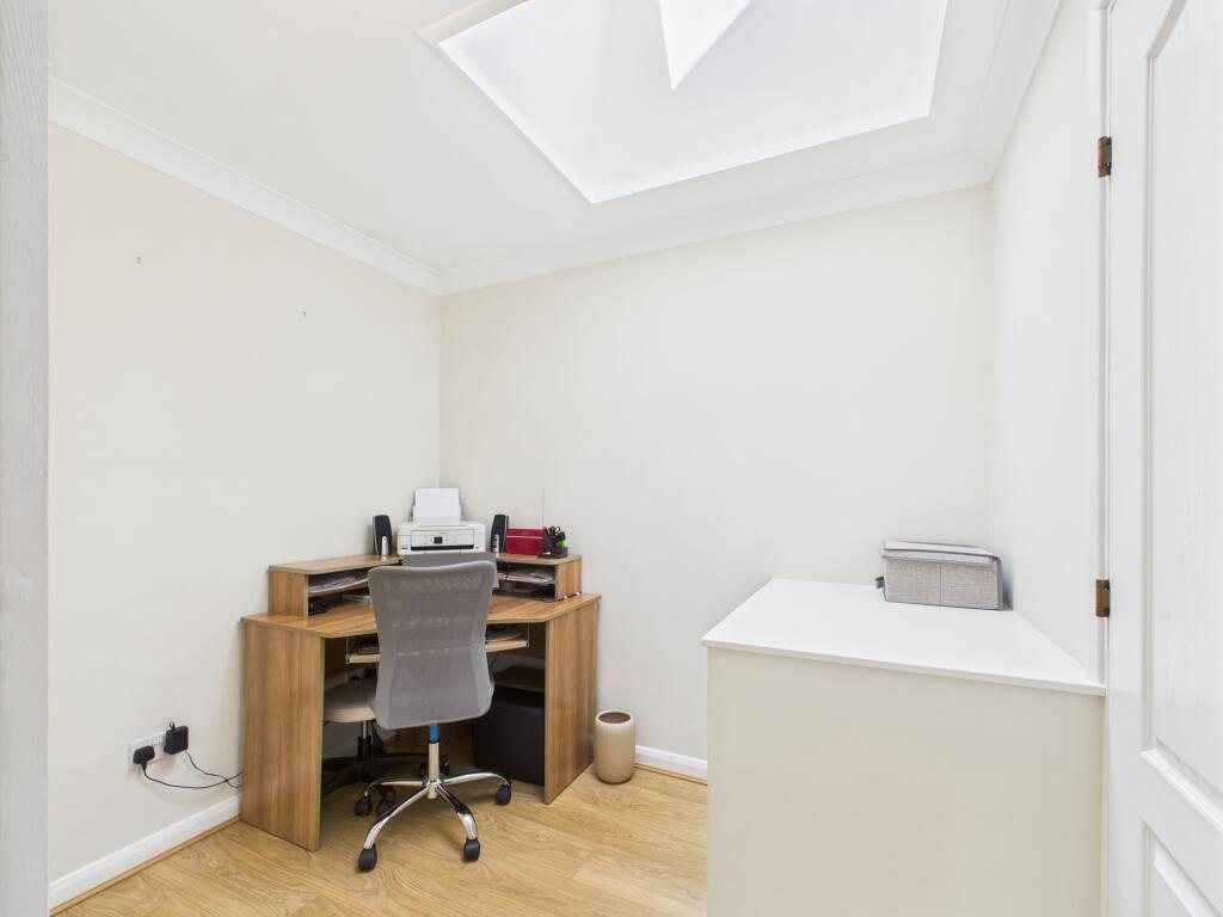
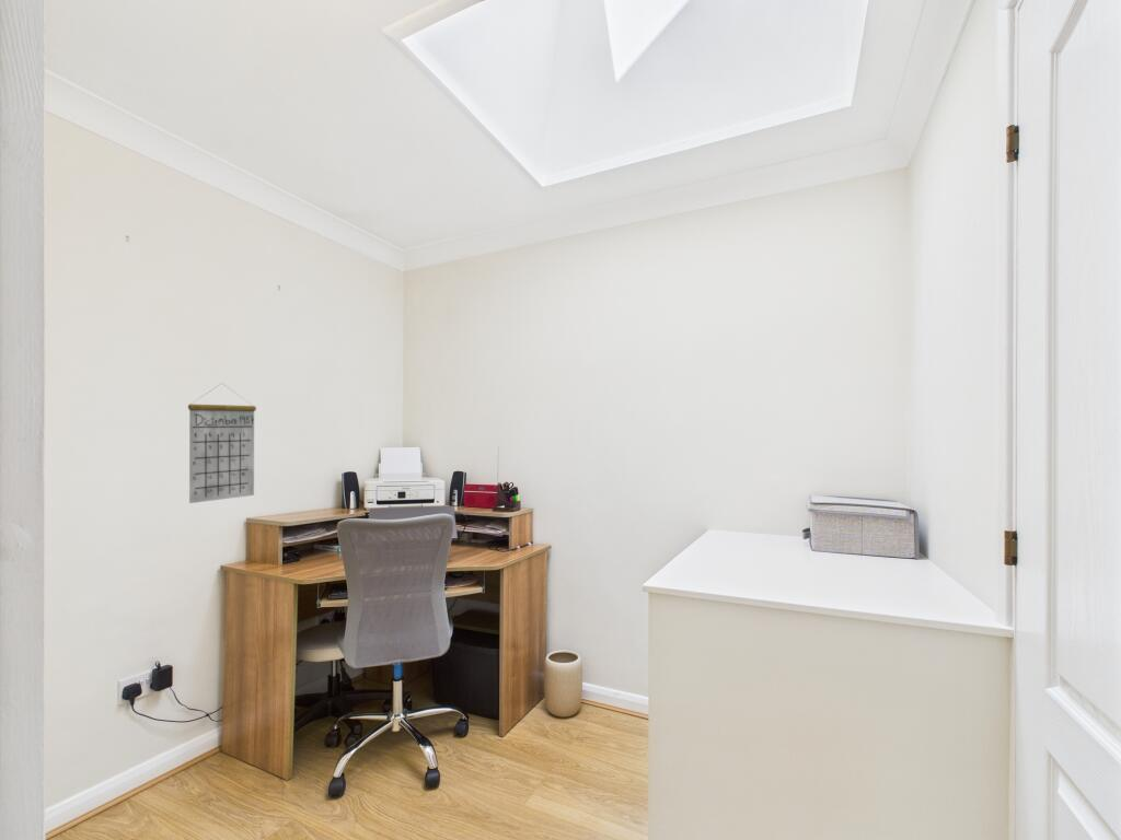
+ calendar (223, 441)
